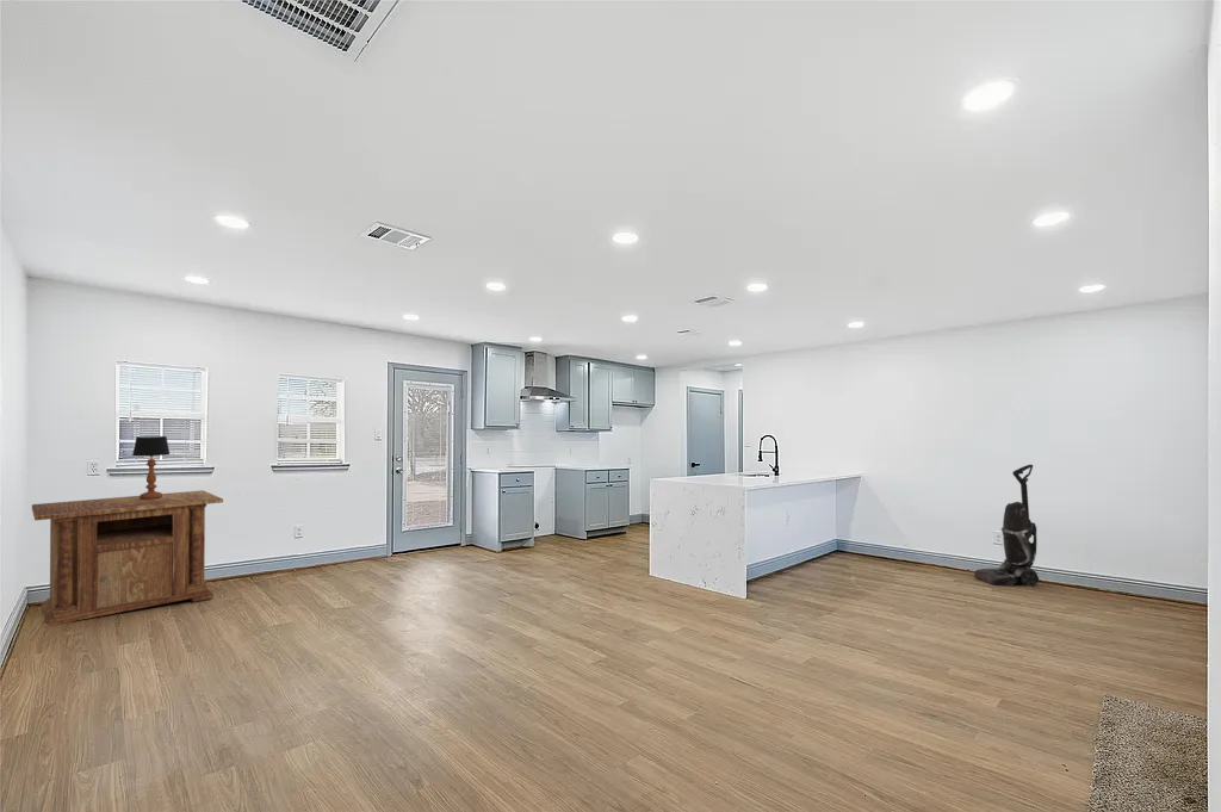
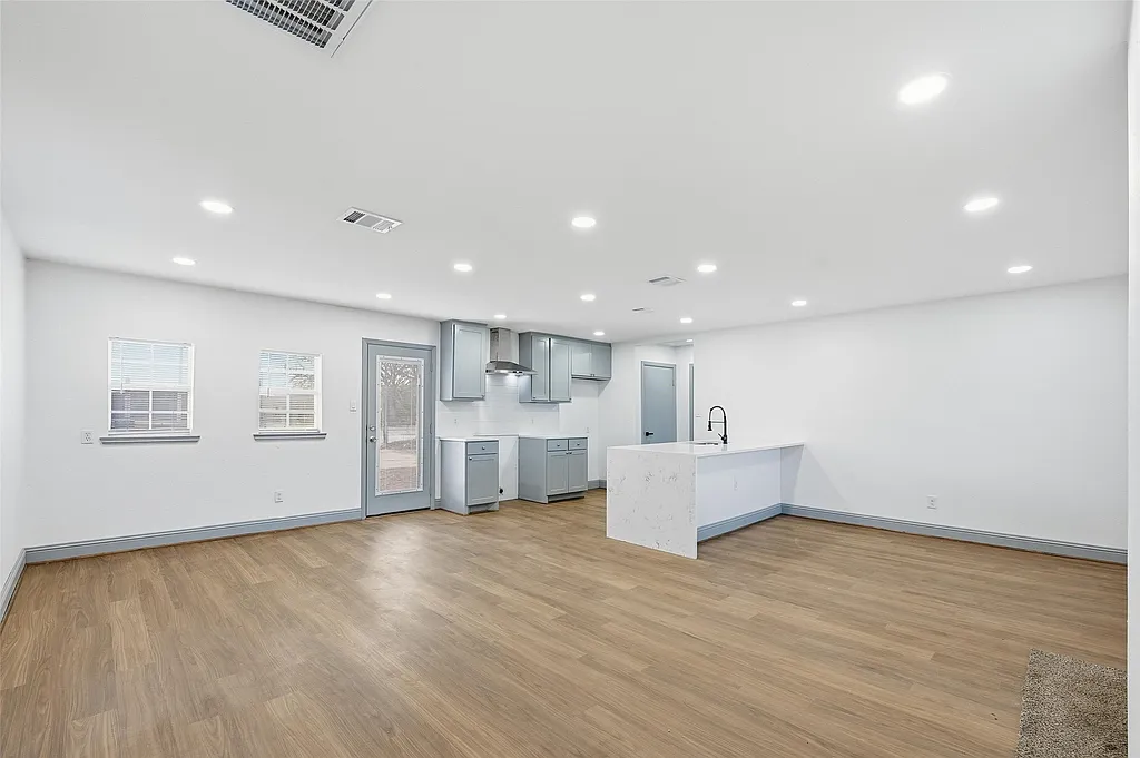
- table lamp (150, 466)
- vacuum cleaner (1005, 522)
- cabinet (130, 552)
